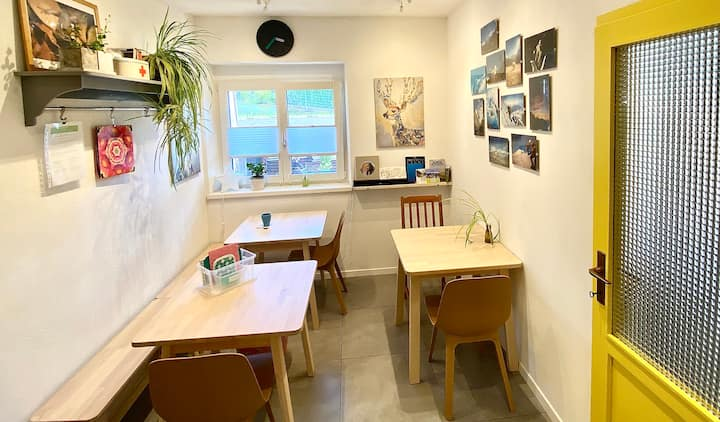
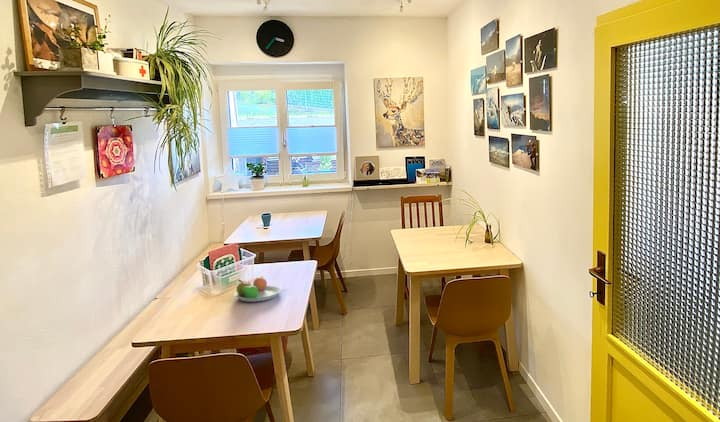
+ fruit bowl (255, 287)
